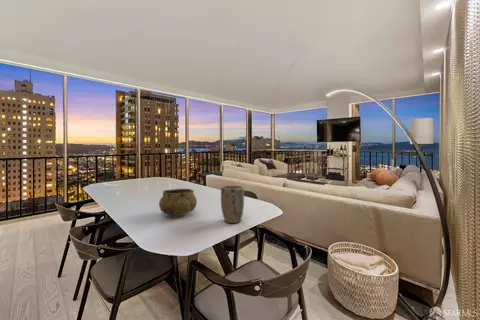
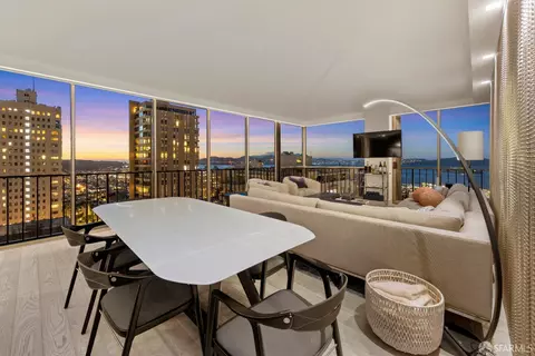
- decorative bowl (178, 202)
- plant pot (232, 203)
